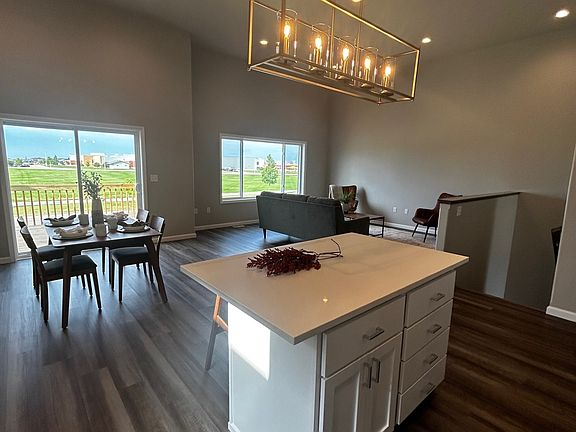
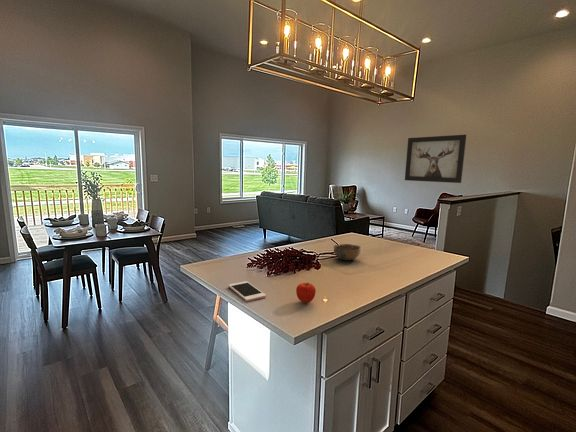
+ fruit (305, 292)
+ bowl (346, 252)
+ wall art (433, 159)
+ cell phone (246, 290)
